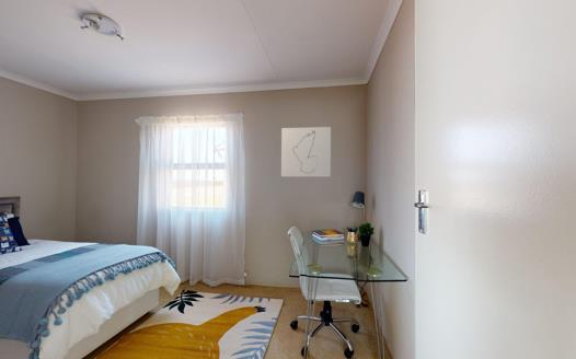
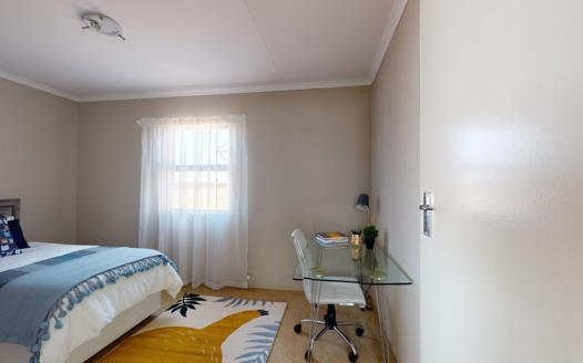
- wall art (306, 152)
